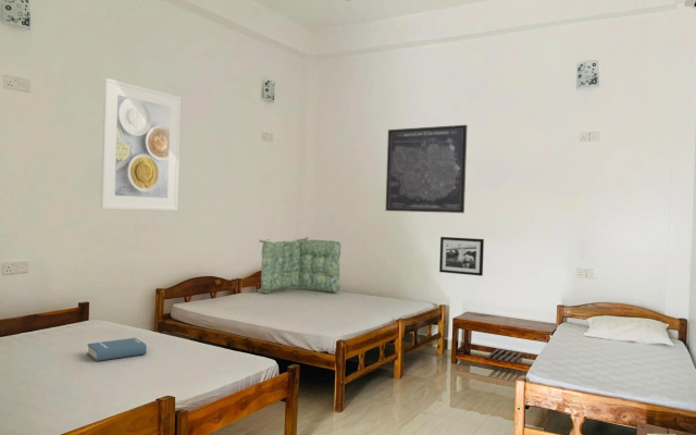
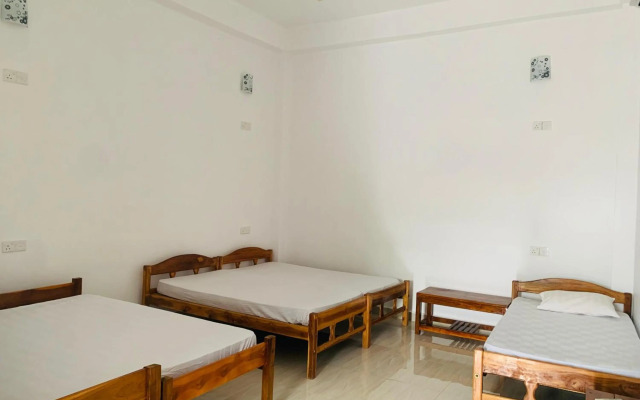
- picture frame (461, 256)
- wall art (424, 170)
- hardback book (116, 349)
- seat cushion (300, 265)
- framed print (142, 149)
